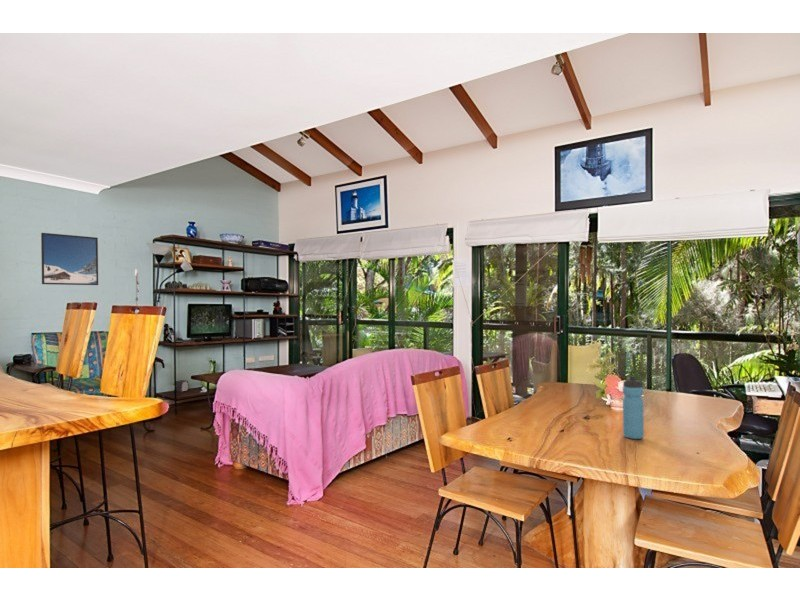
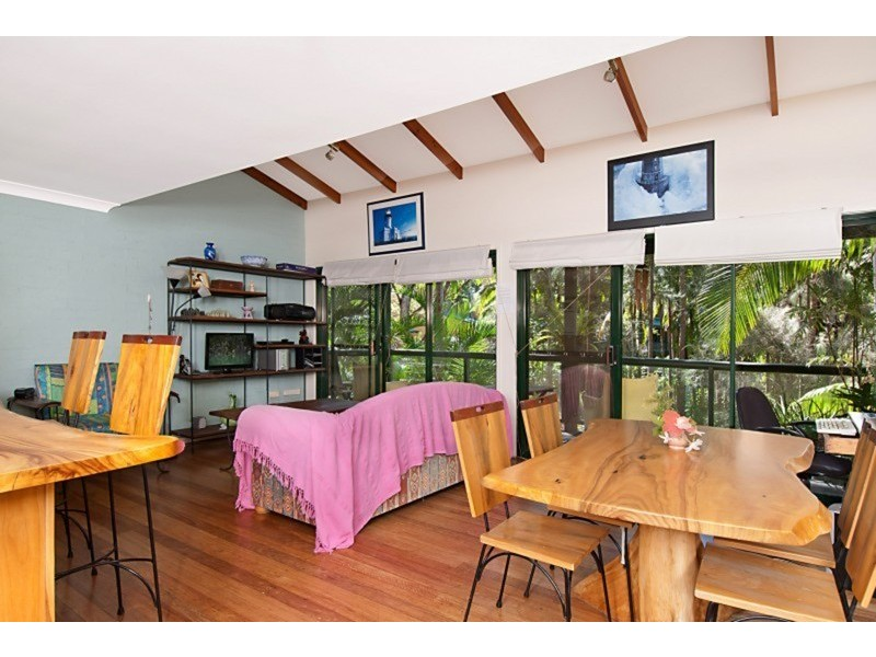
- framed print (70, 260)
- water bottle (633, 406)
